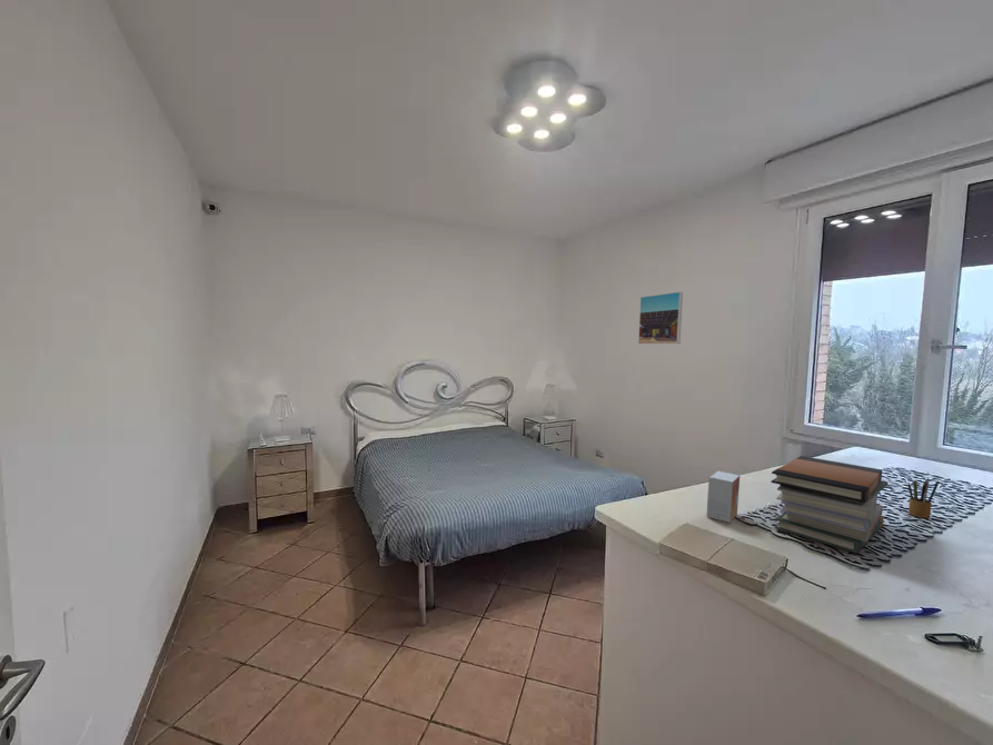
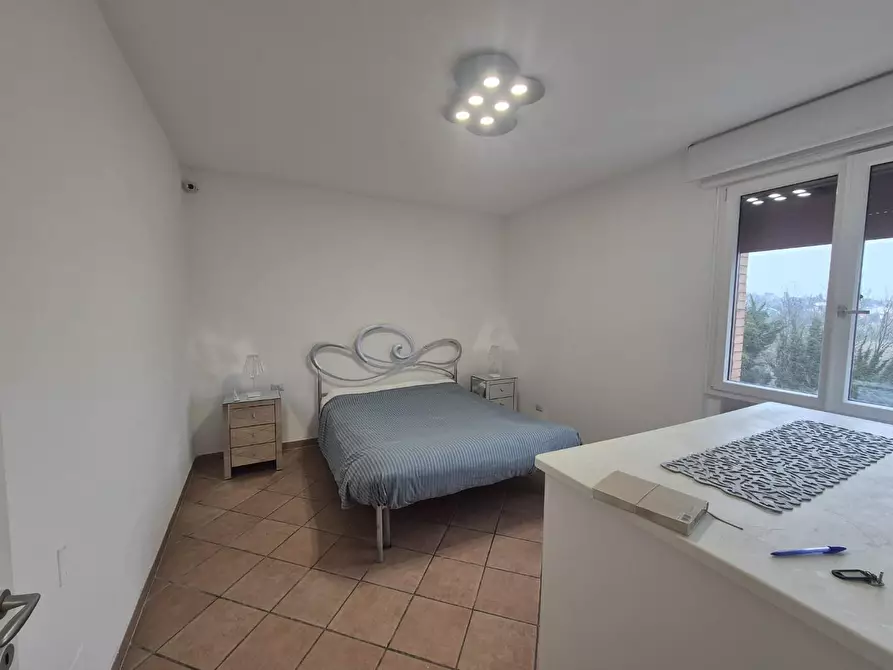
- small box (723, 495)
- book stack (828, 498)
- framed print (658, 319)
- pencil box (921, 497)
